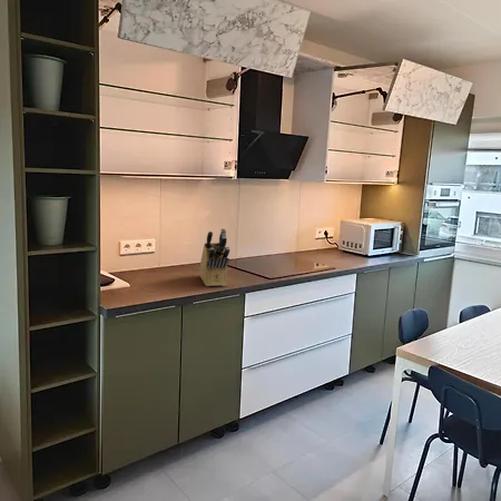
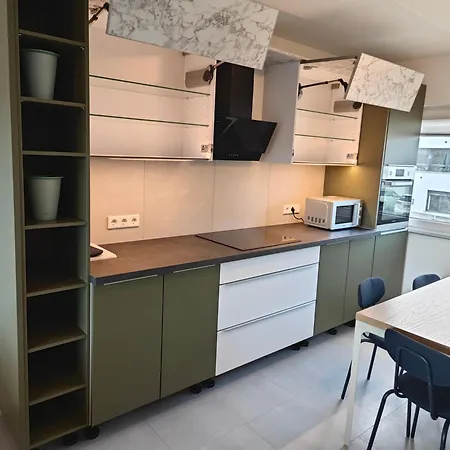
- knife block (214, 254)
